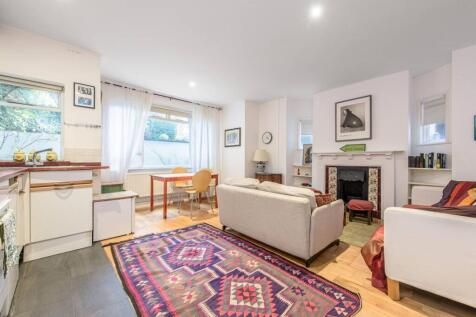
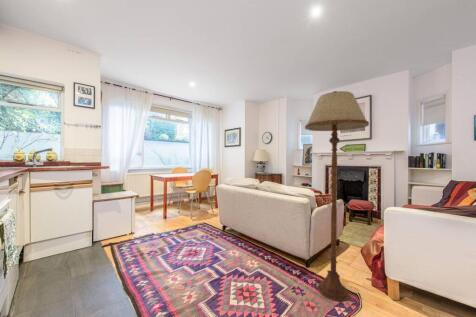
+ floor lamp (334, 191)
